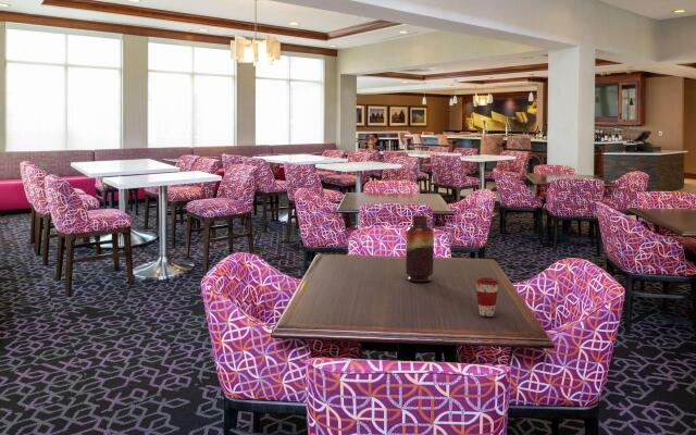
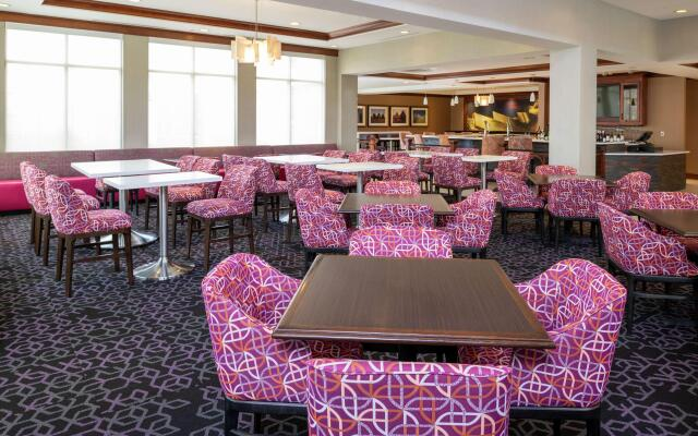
- coffee cup (486, 296)
- vase (419, 247)
